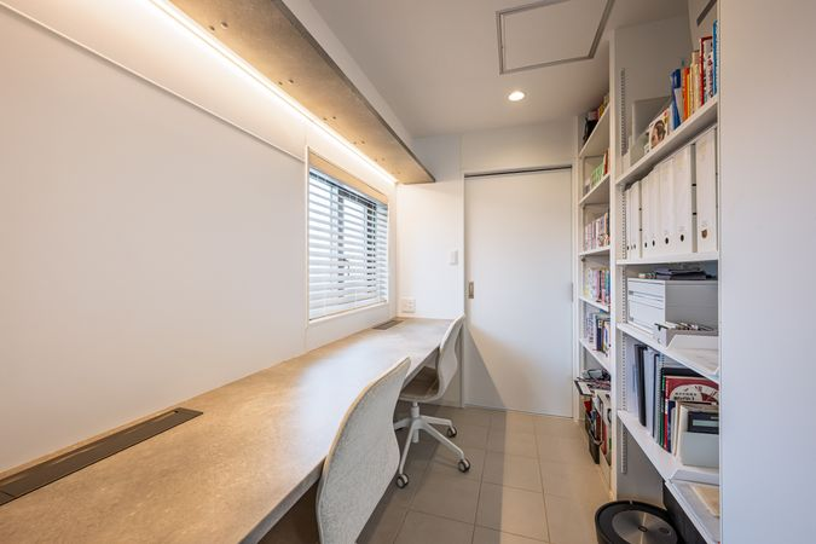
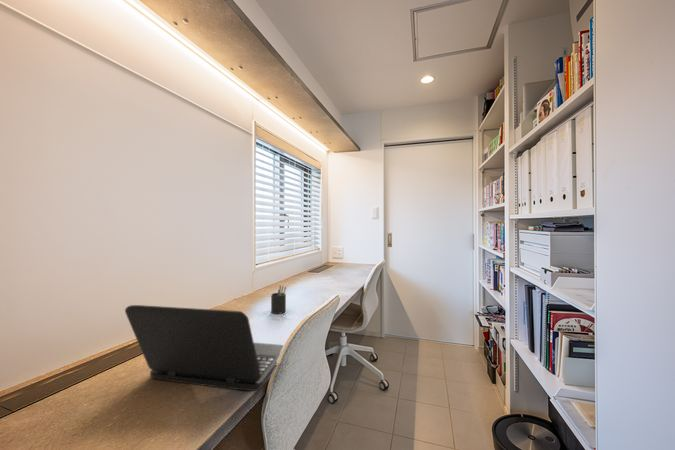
+ pen holder (279, 297)
+ laptop (218, 331)
